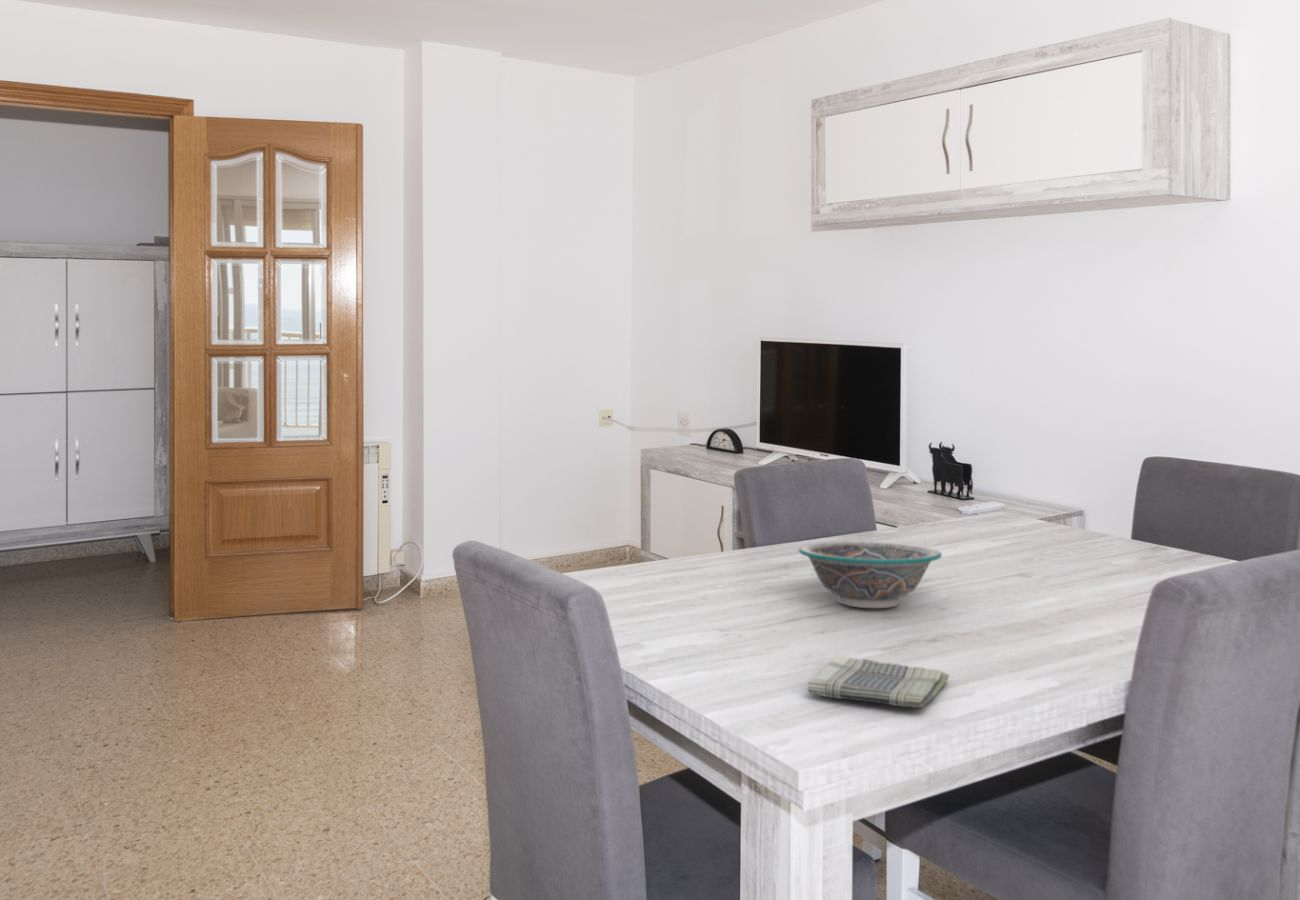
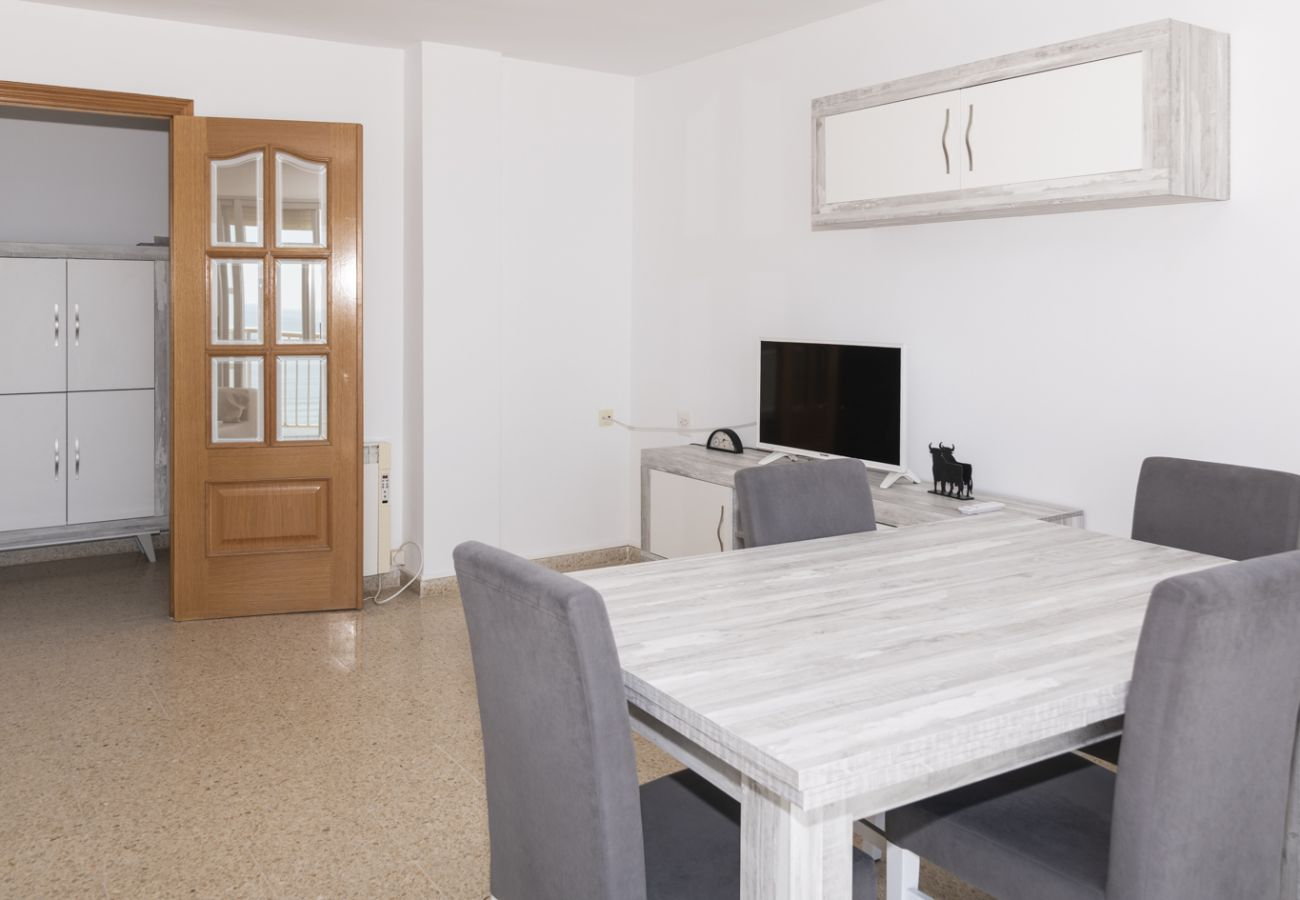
- dish towel (879, 678)
- bowl (868, 576)
